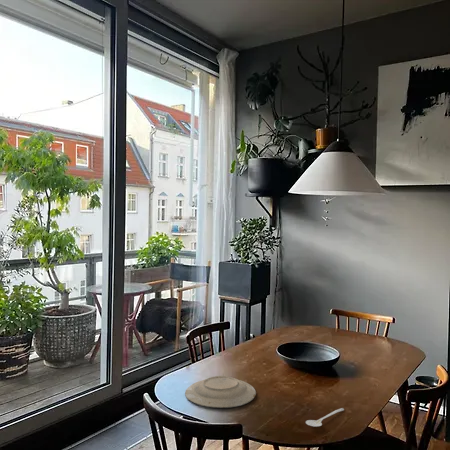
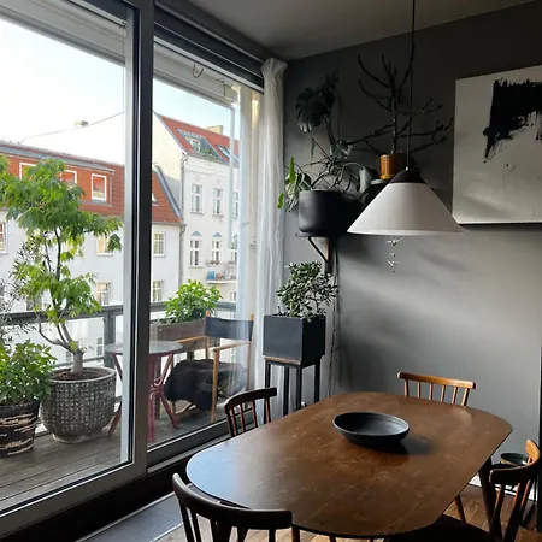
- stirrer (326, 416)
- plate (220, 387)
